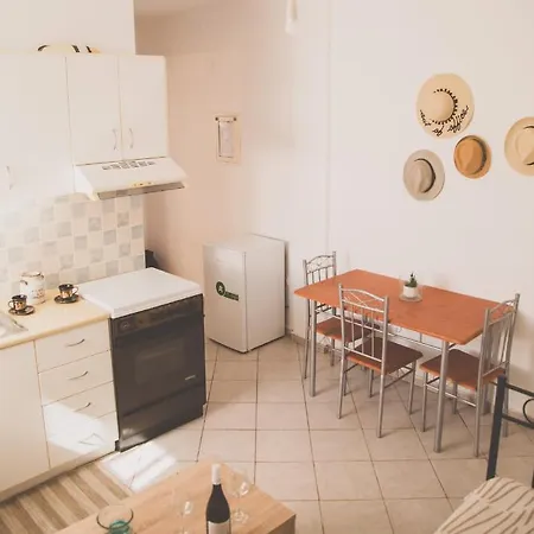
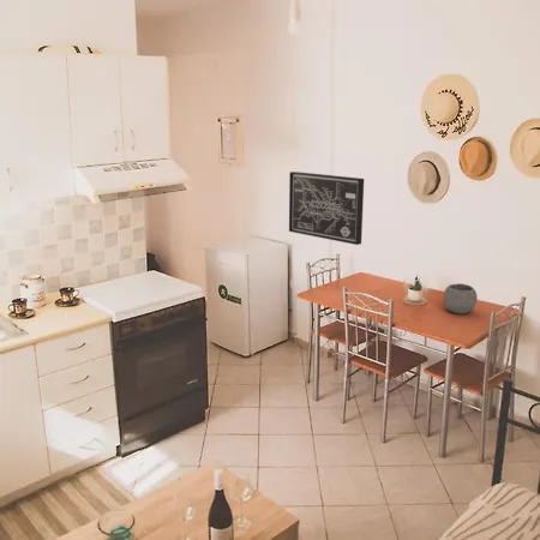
+ wall art (324, 206)
+ bowl (460, 299)
